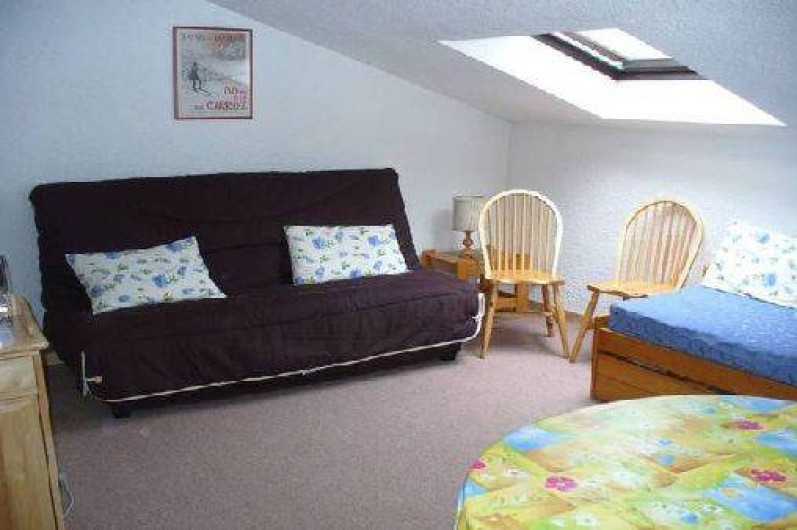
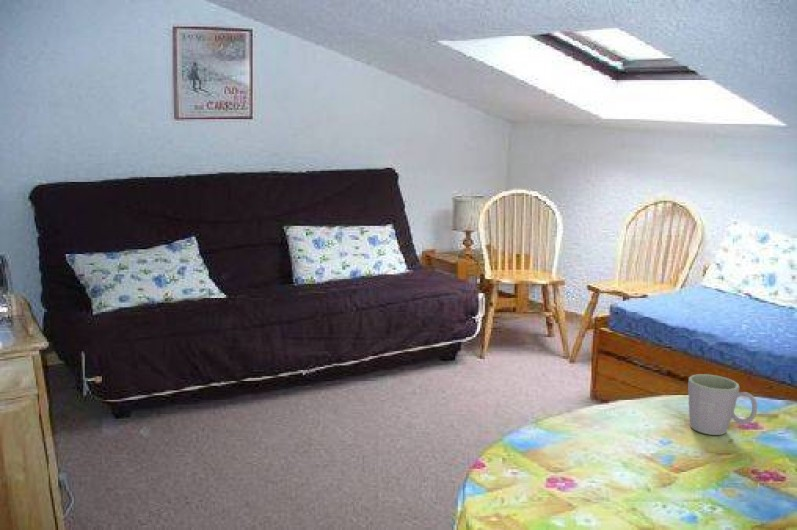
+ mug (720, 407)
